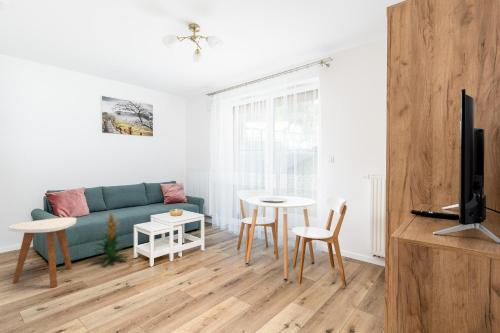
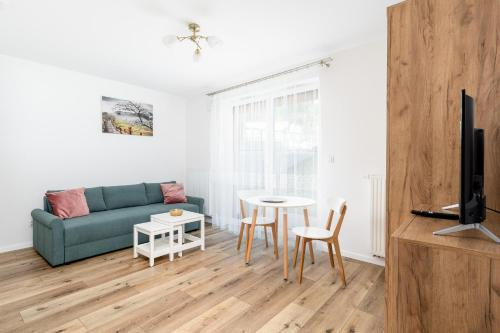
- side table (48, 252)
- indoor plant (111, 234)
